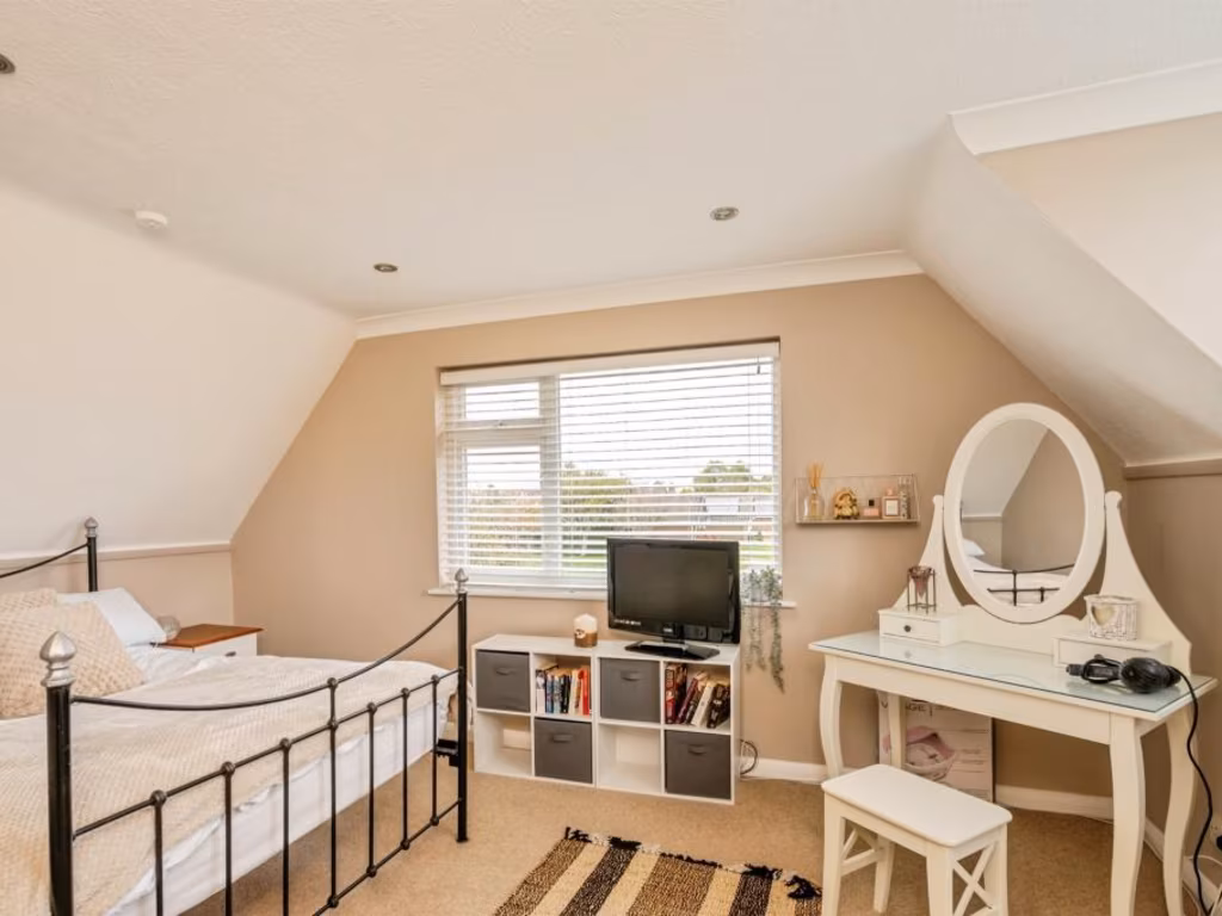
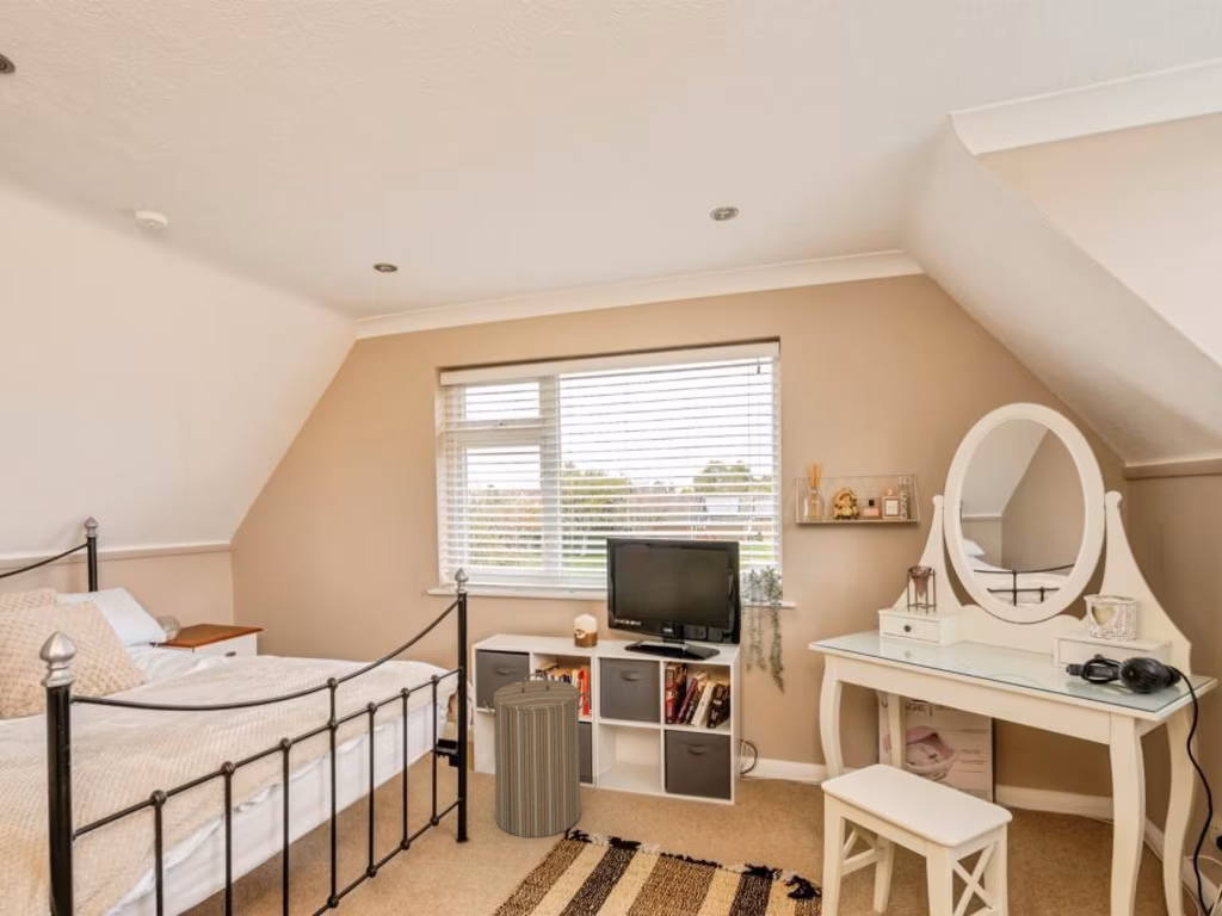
+ laundry hamper (537, 744)
